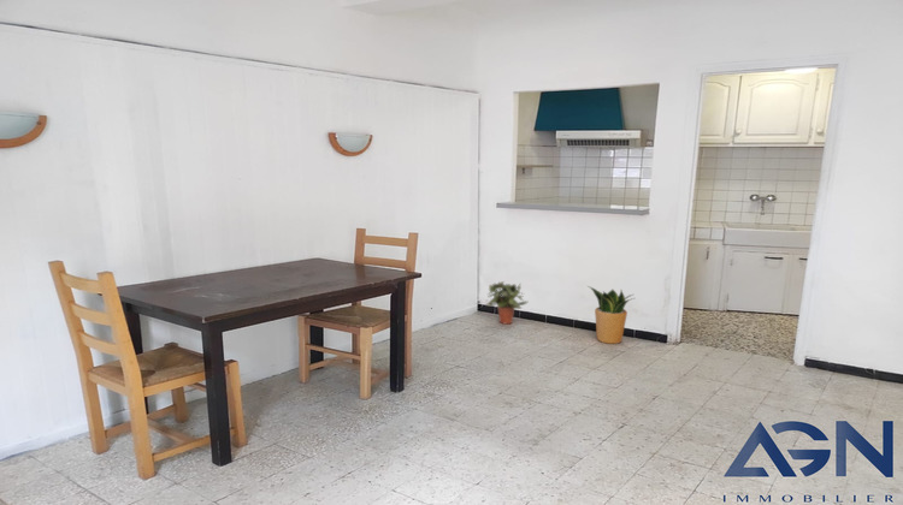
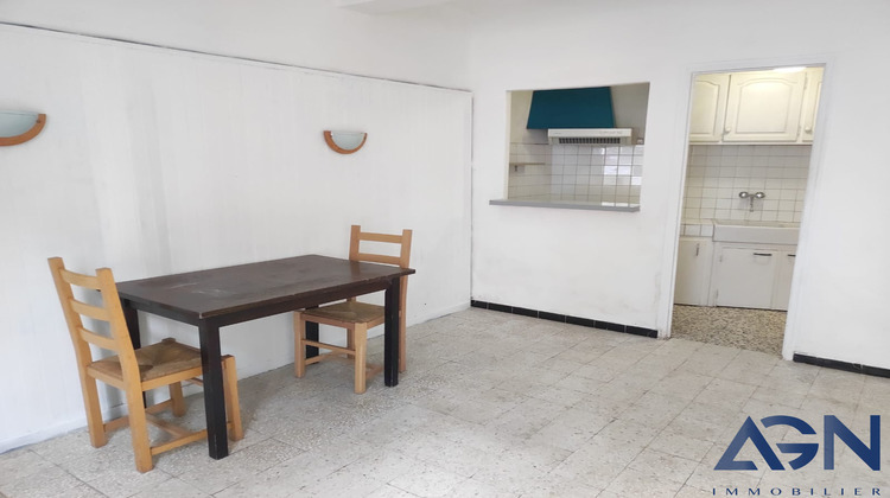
- potted plant (507, 301)
- potted plant (610, 315)
